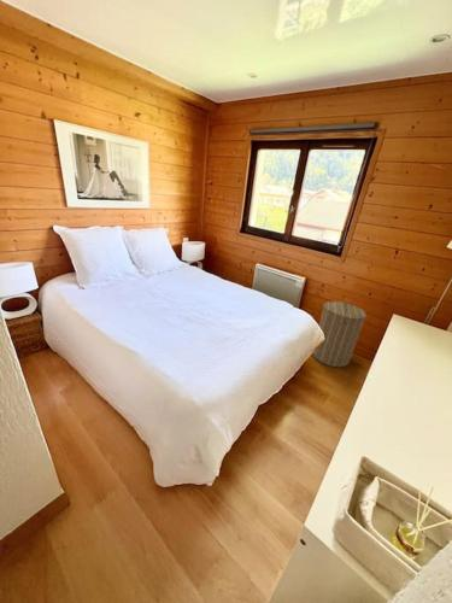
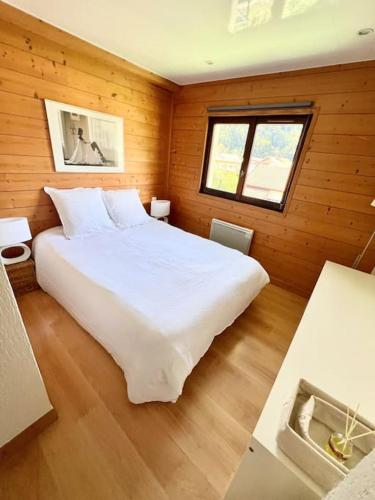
- laundry hamper (337, 329)
